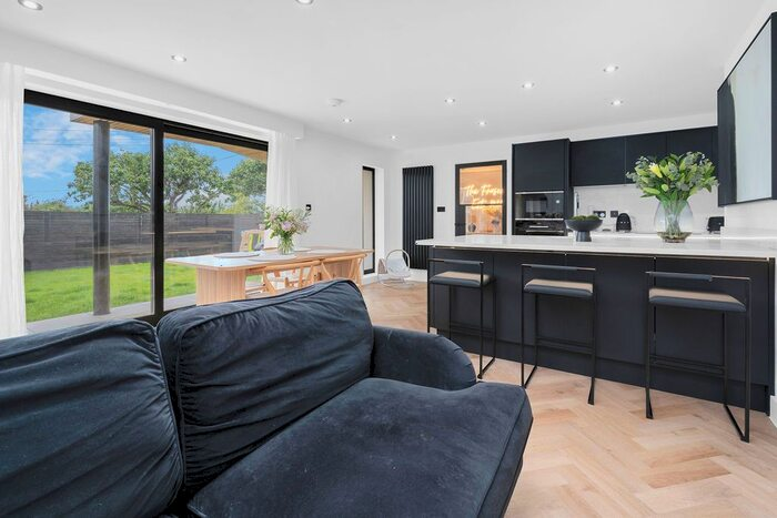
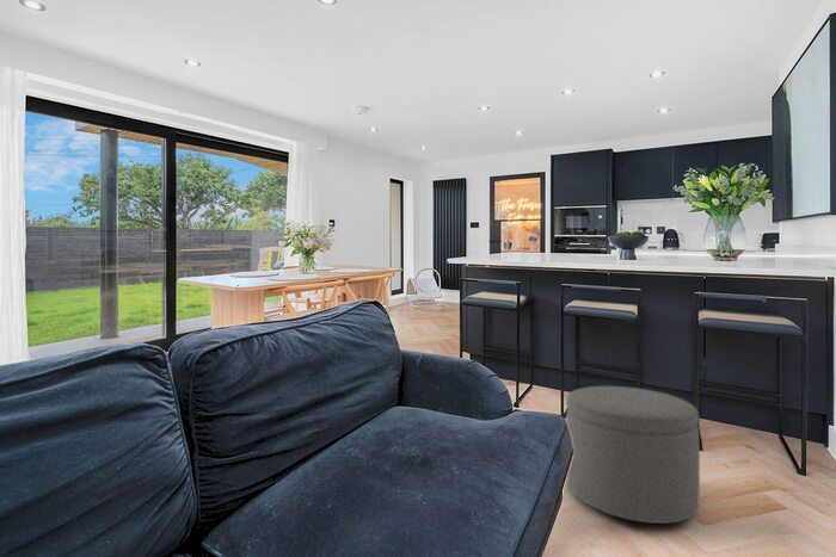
+ ottoman (628, 445)
